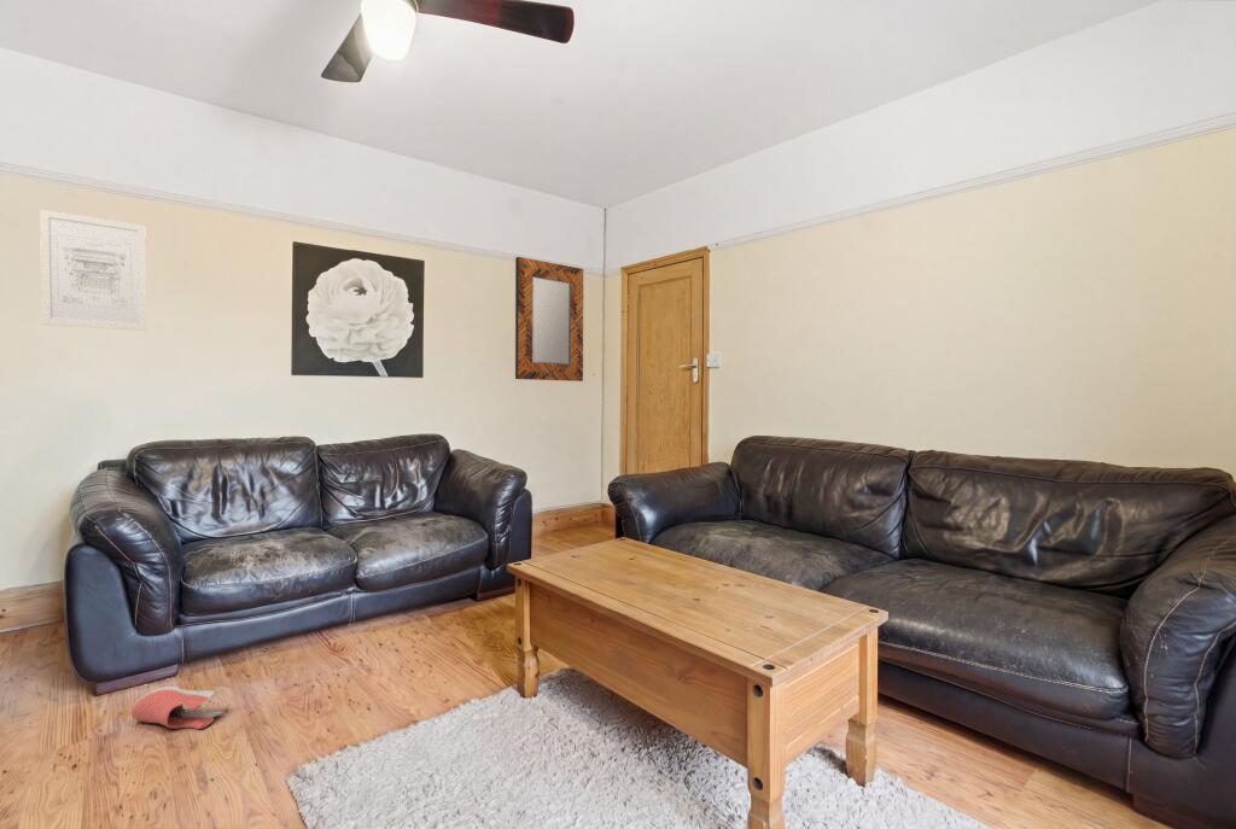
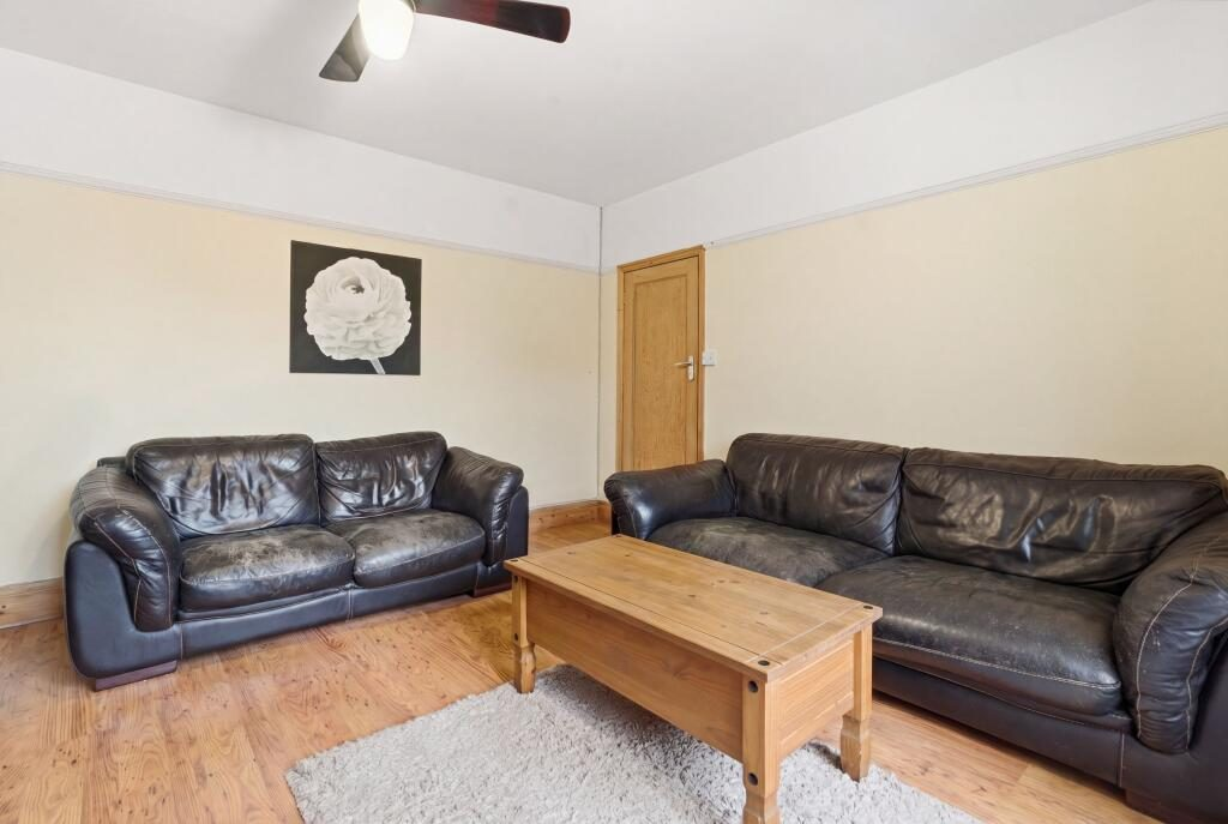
- home mirror (550, 321)
- shoe (171, 708)
- wall art (95, 273)
